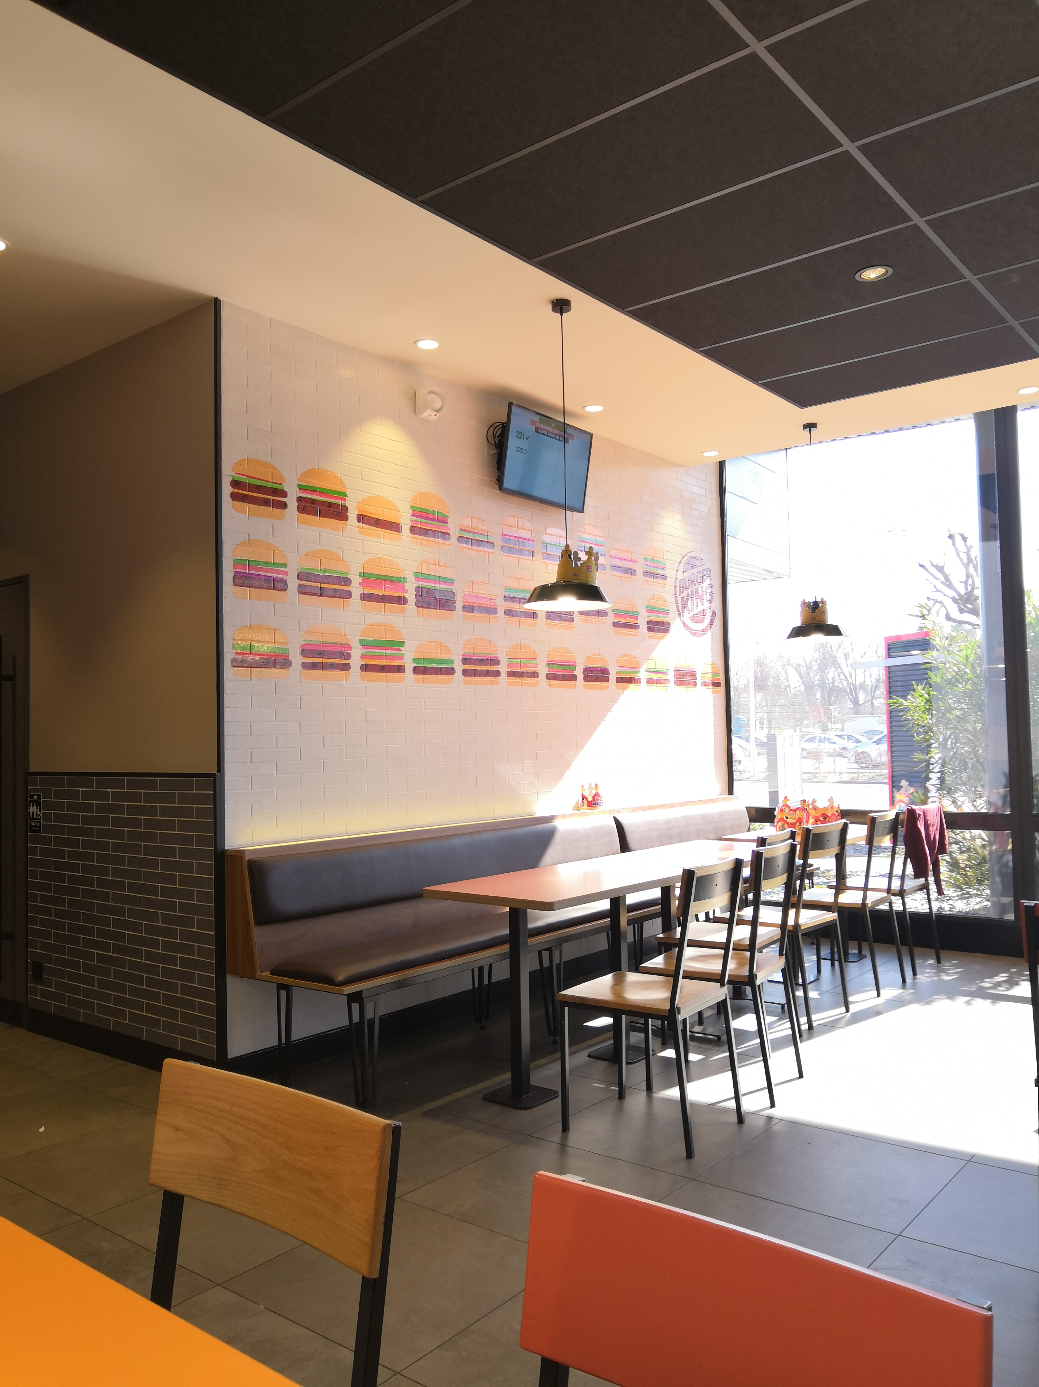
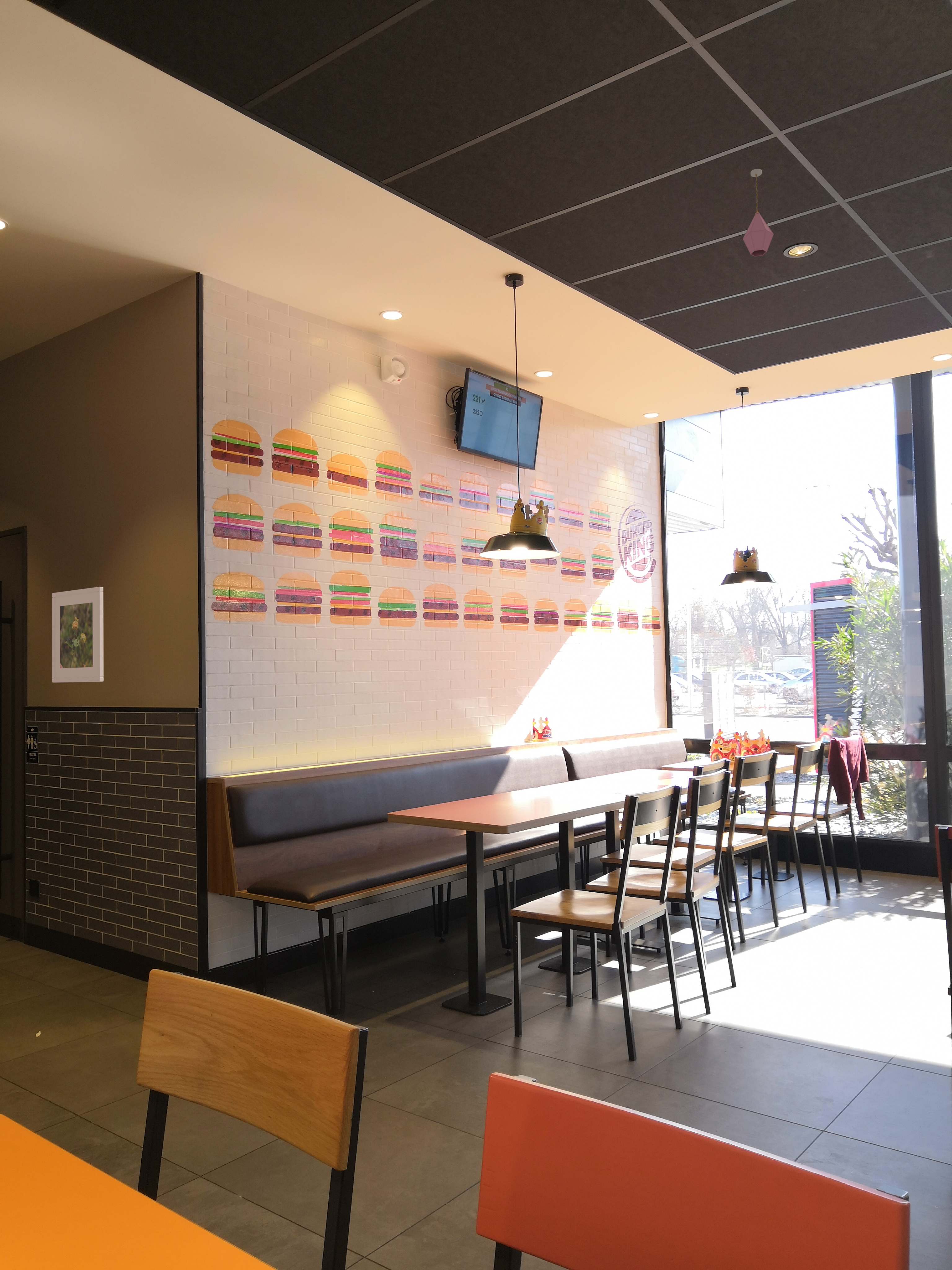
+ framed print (77, 636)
+ pendant light (757, 212)
